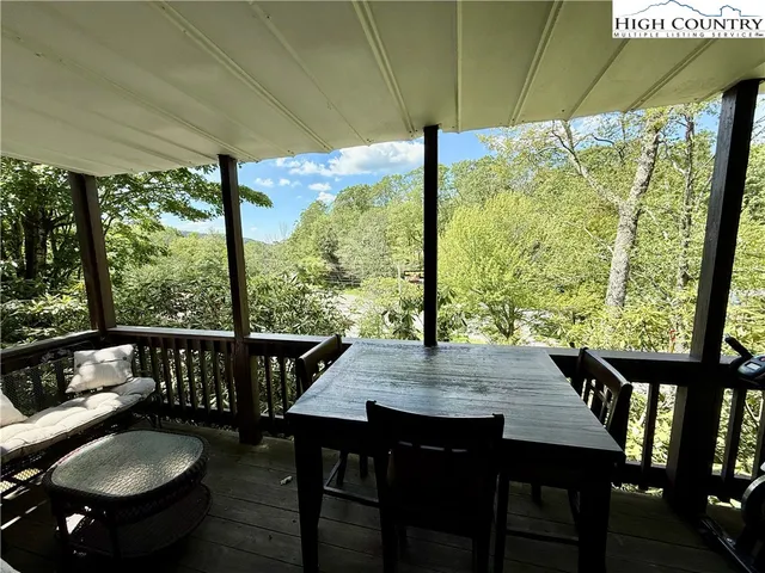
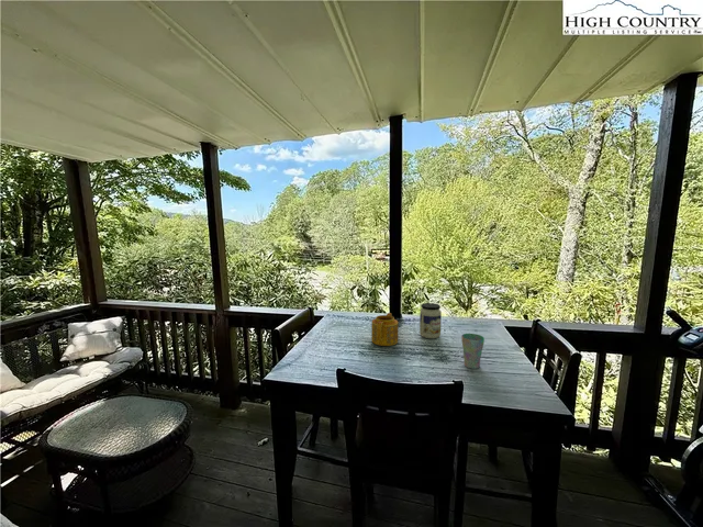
+ teapot (384, 328)
+ cup (472, 350)
+ jar (429, 321)
